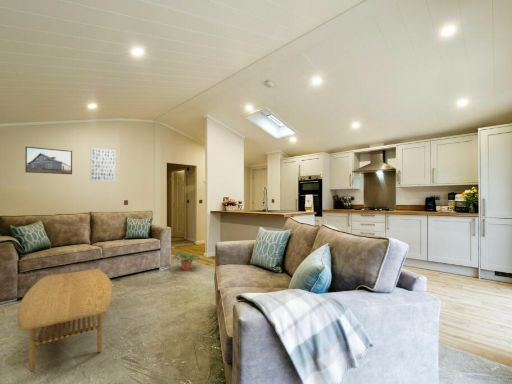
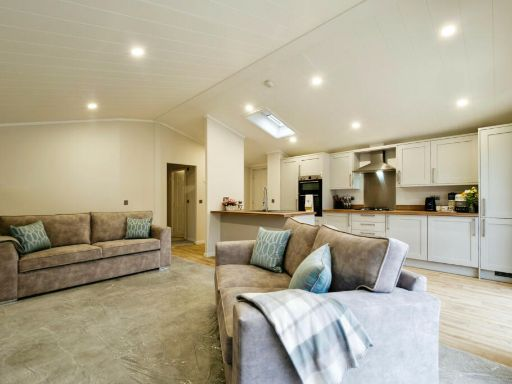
- wall art (103, 165)
- potted plant (187, 259)
- coffee table (70, 311)
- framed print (49, 161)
